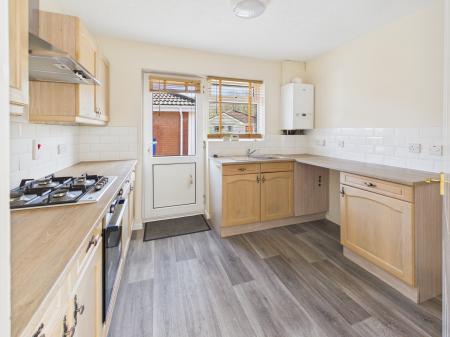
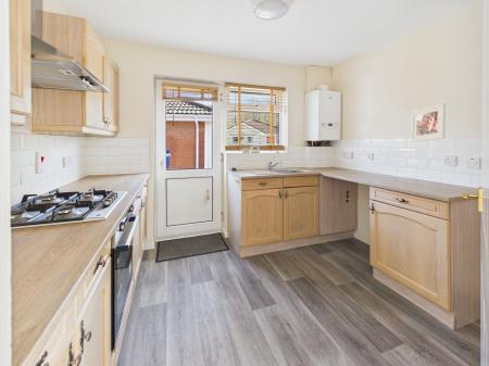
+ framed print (427, 124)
